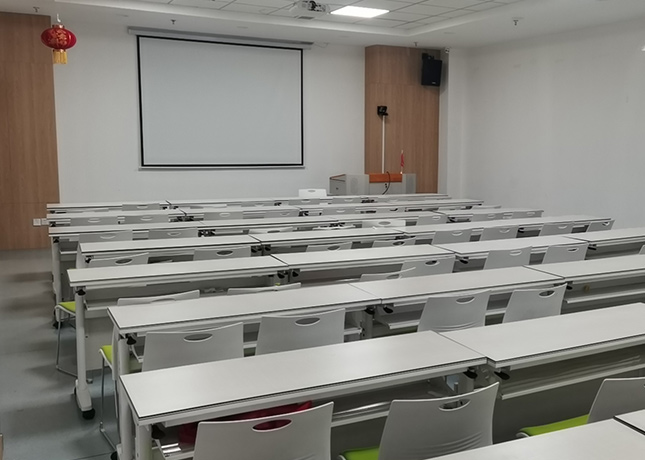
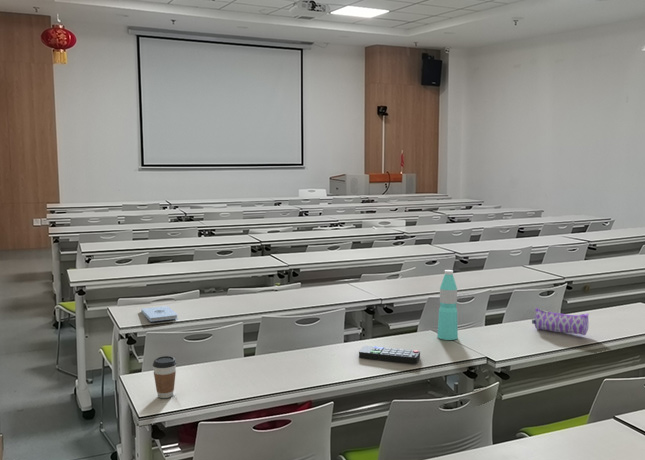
+ notepad (159, 313)
+ pencil case (560, 321)
+ water bottle (448, 304)
+ coffee cup (164, 377)
+ remote control (389, 353)
